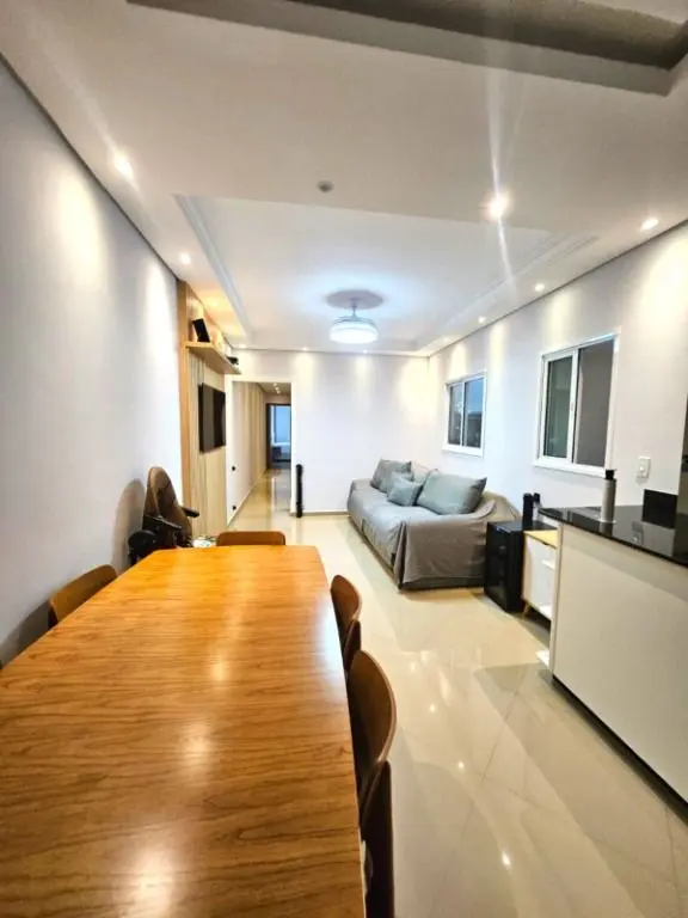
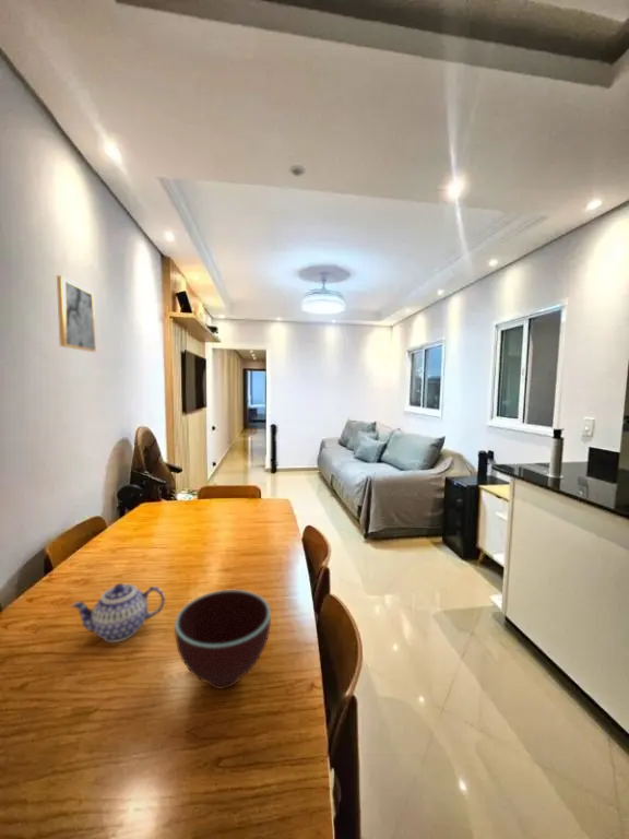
+ wall art (78, 317)
+ bowl (224, 646)
+ teapot (119, 607)
